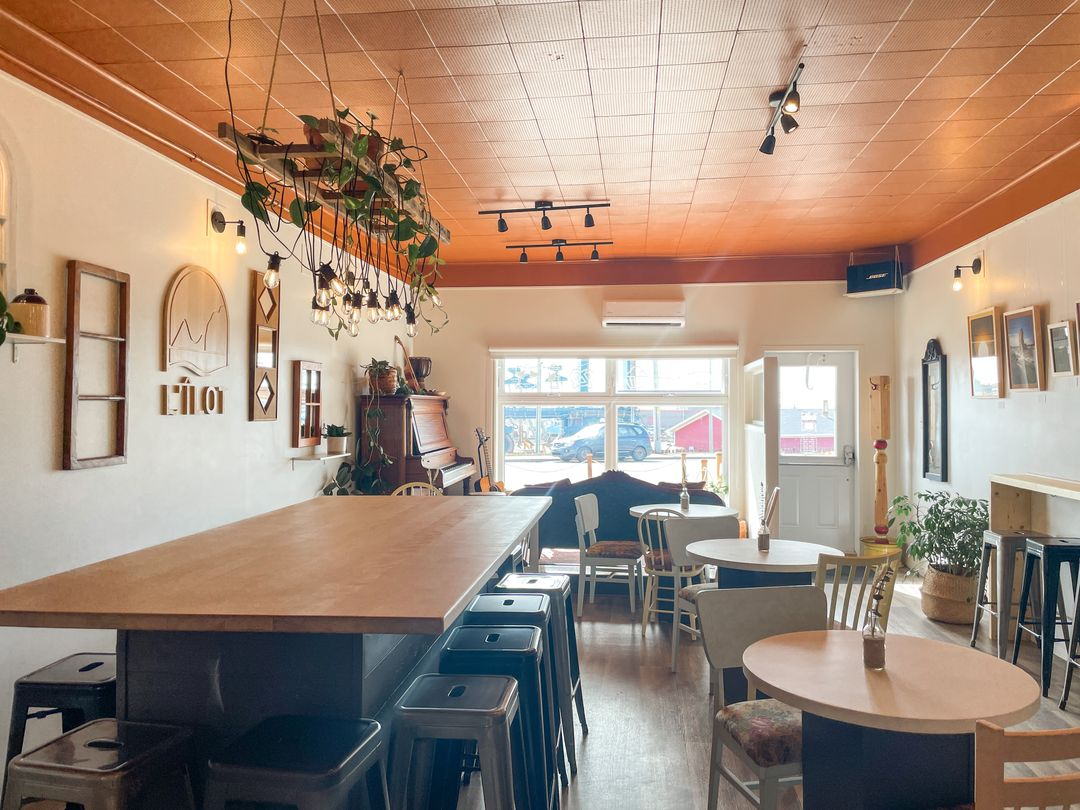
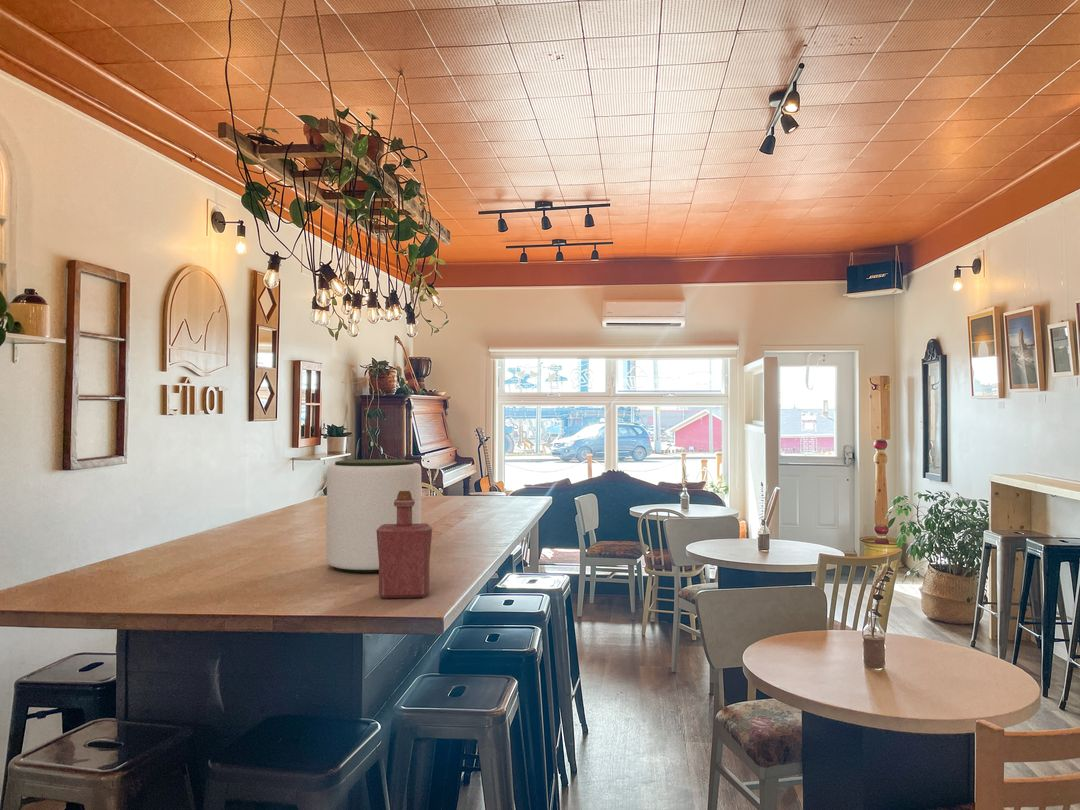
+ bottle (404, 543)
+ plant pot (374, 512)
